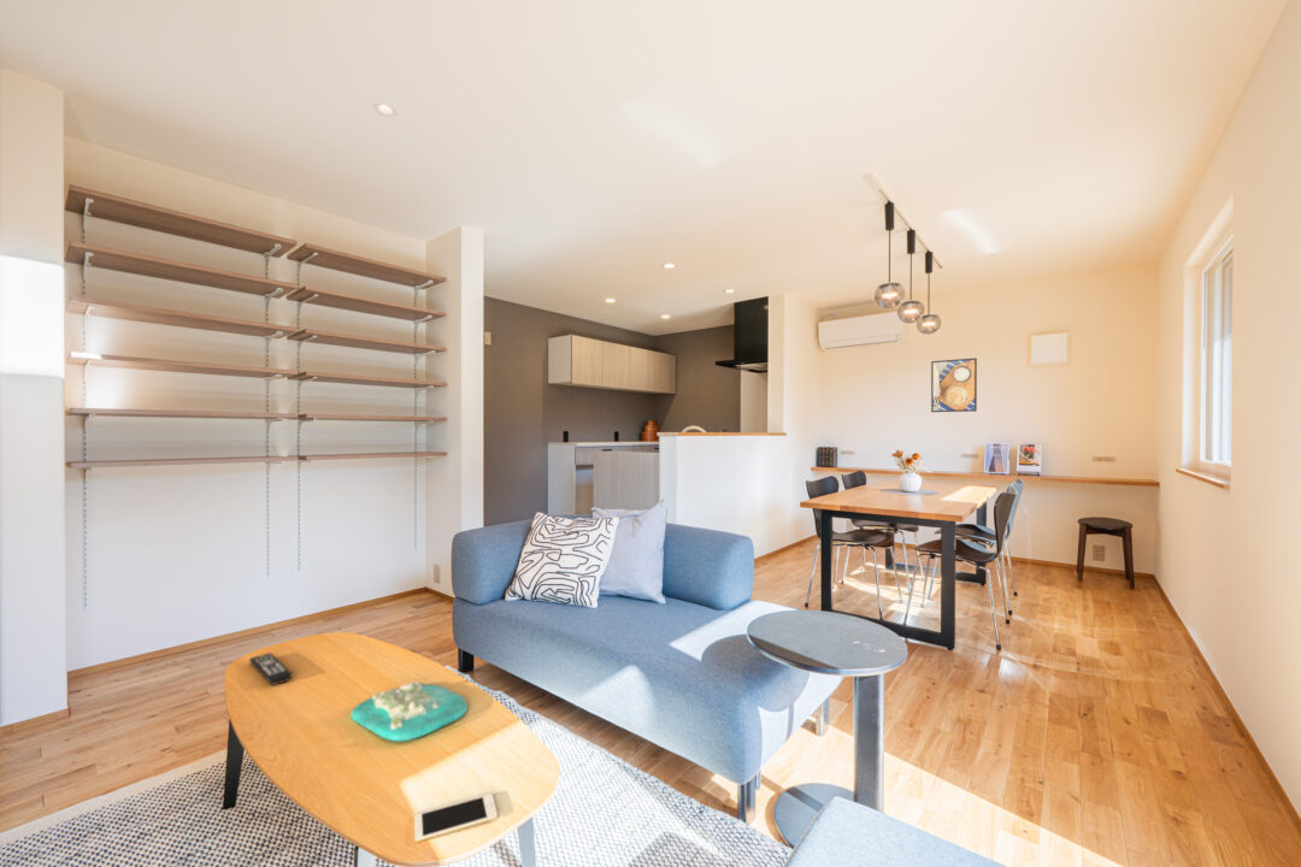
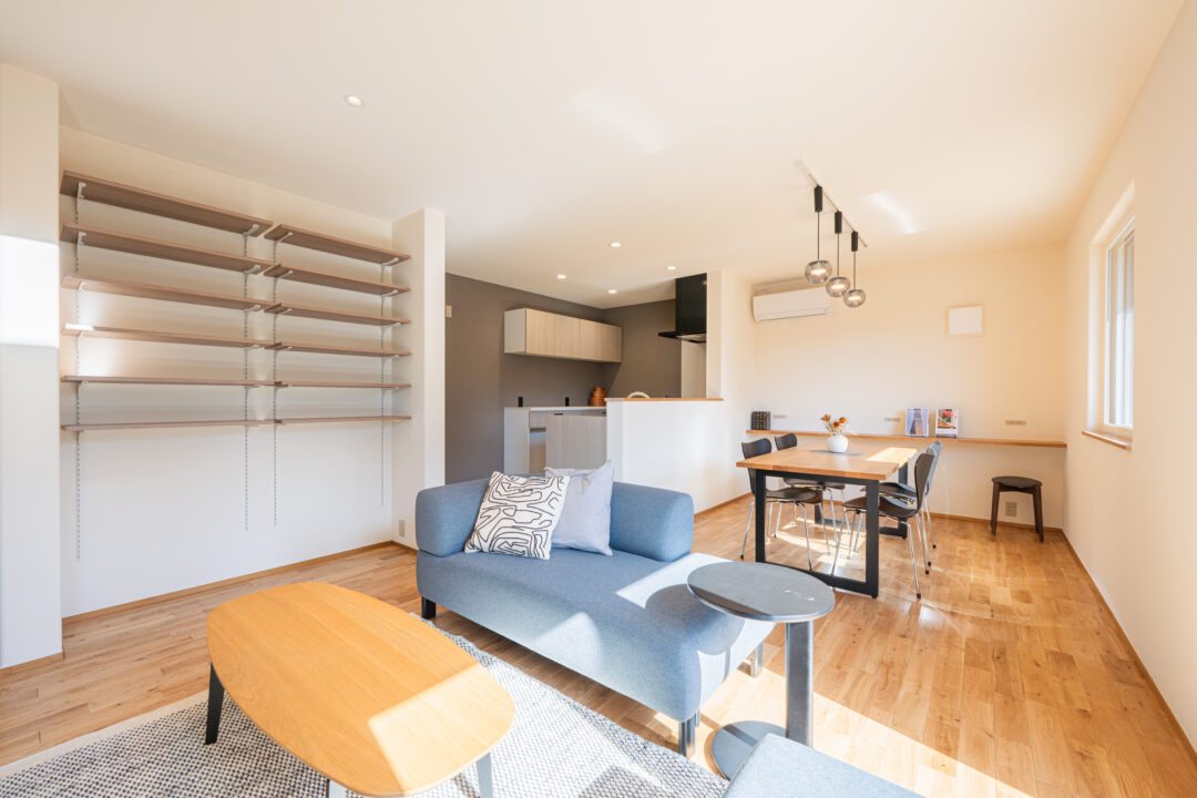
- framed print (953, 385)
- decorative tray (412, 689)
- cell phone (455, 816)
- remote control (270, 668)
